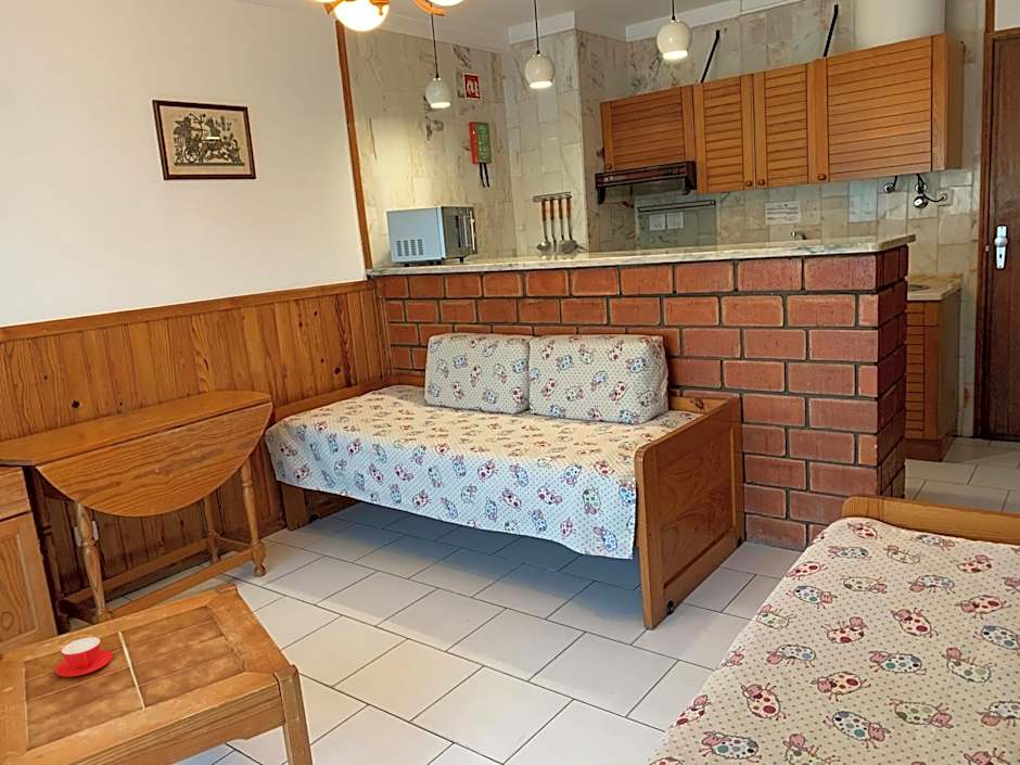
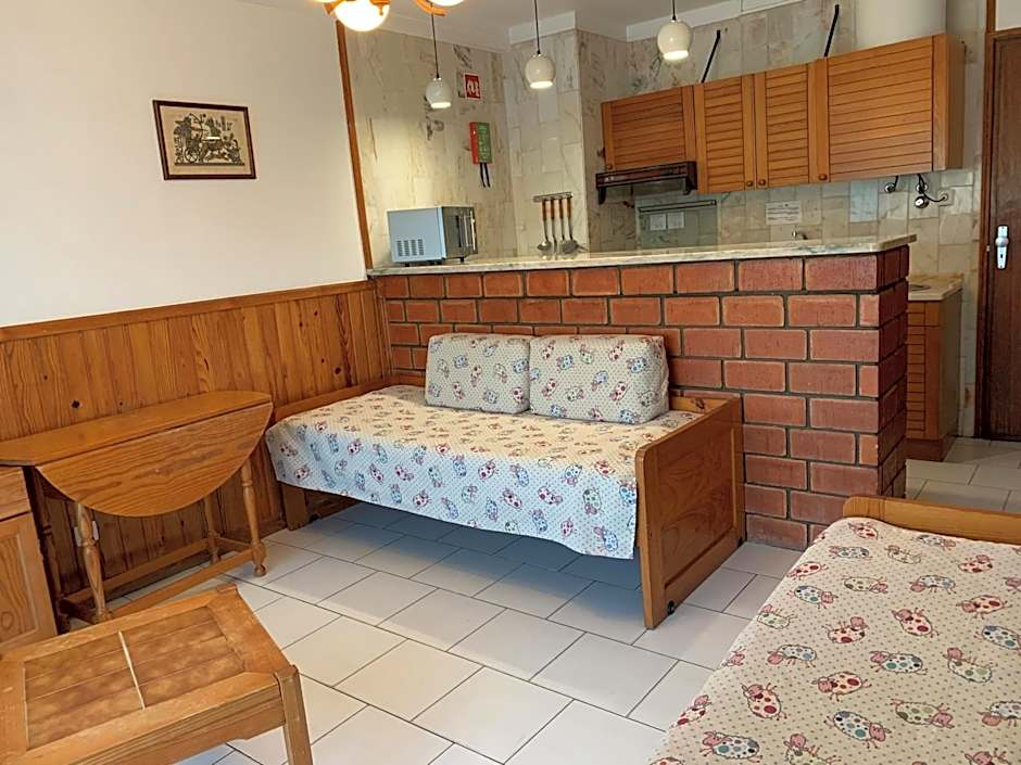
- teacup (82, 655)
